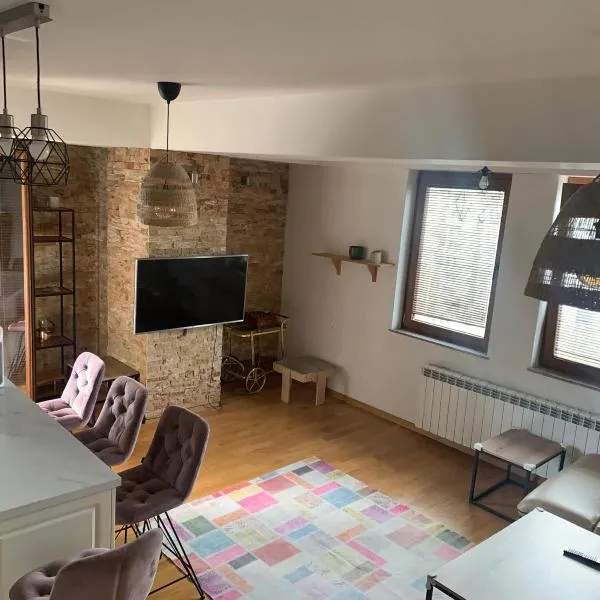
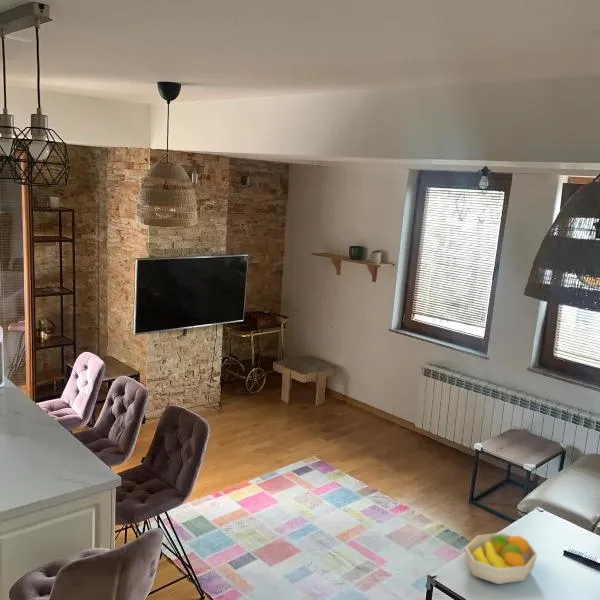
+ fruit bowl (500, 555)
